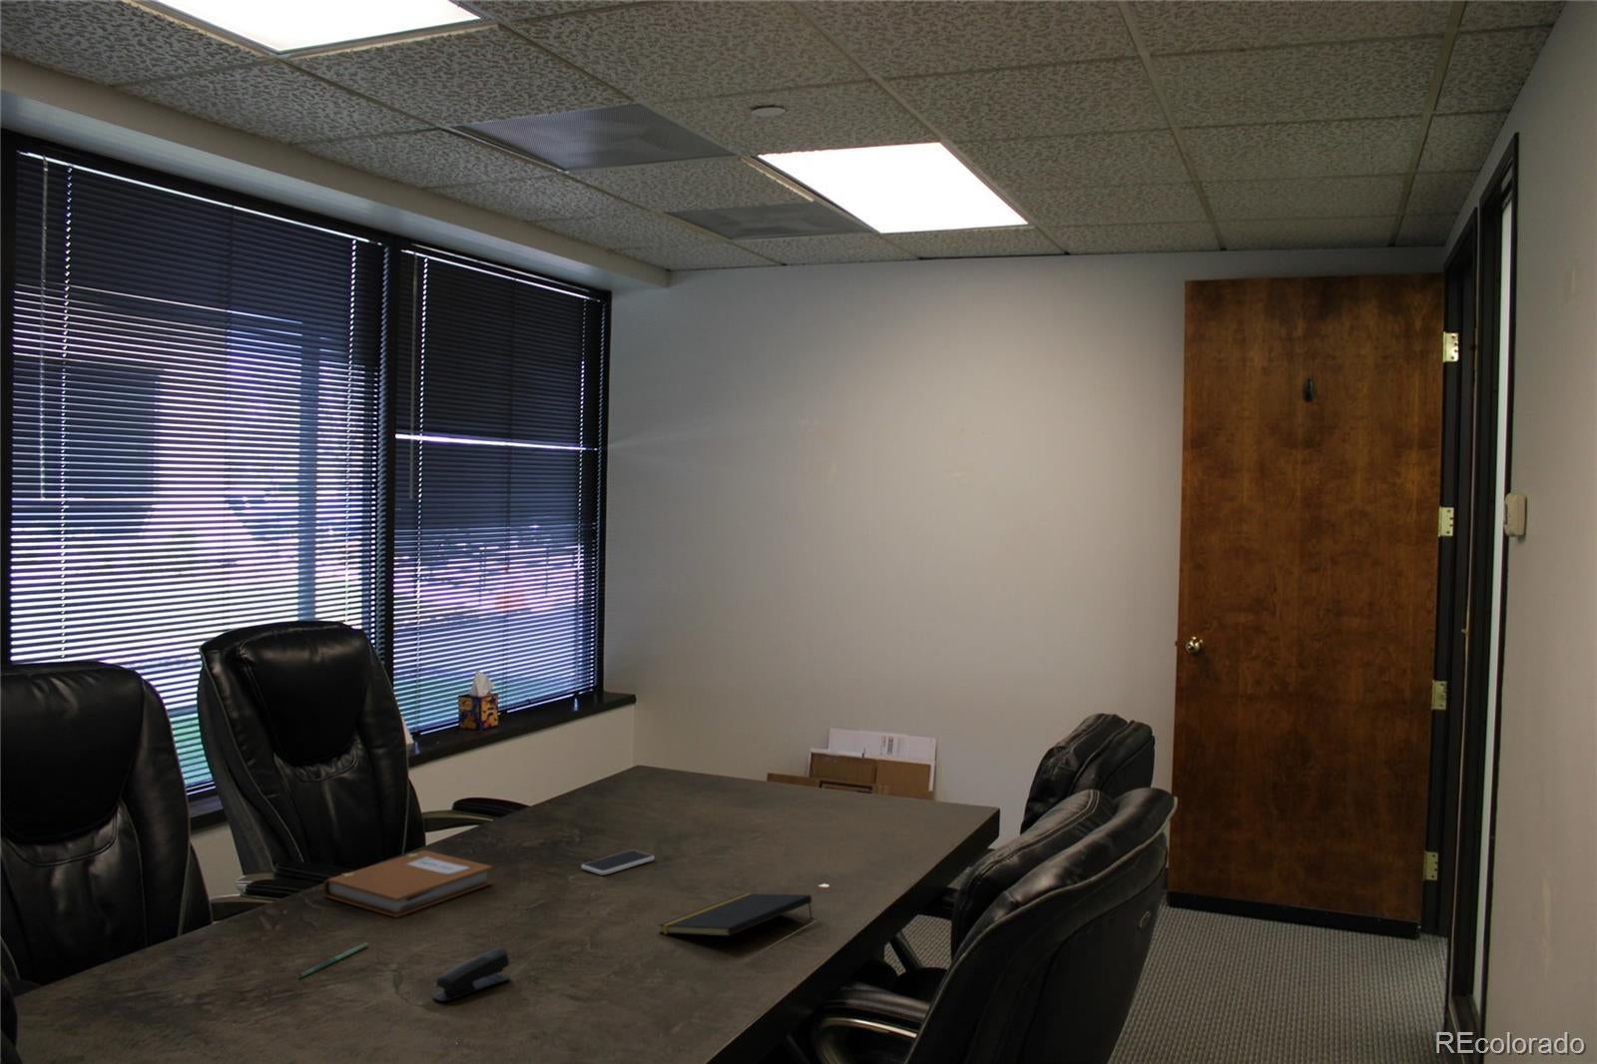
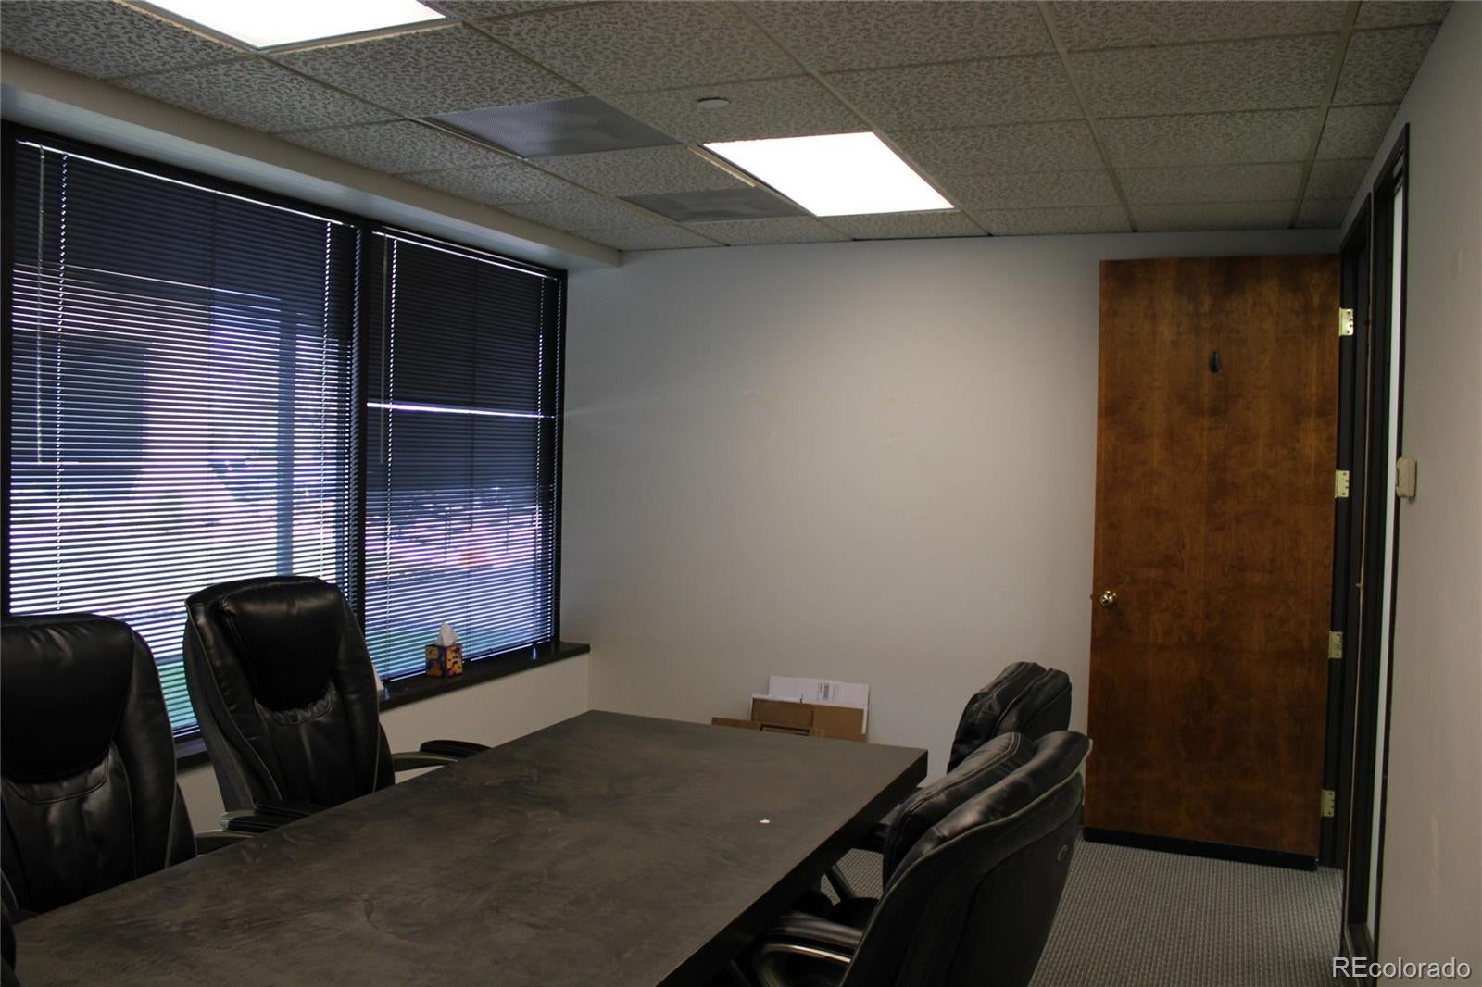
- notebook (411, 880)
- notepad (736, 913)
- stapler (473, 973)
- pen (335, 960)
- smartphone (617, 861)
